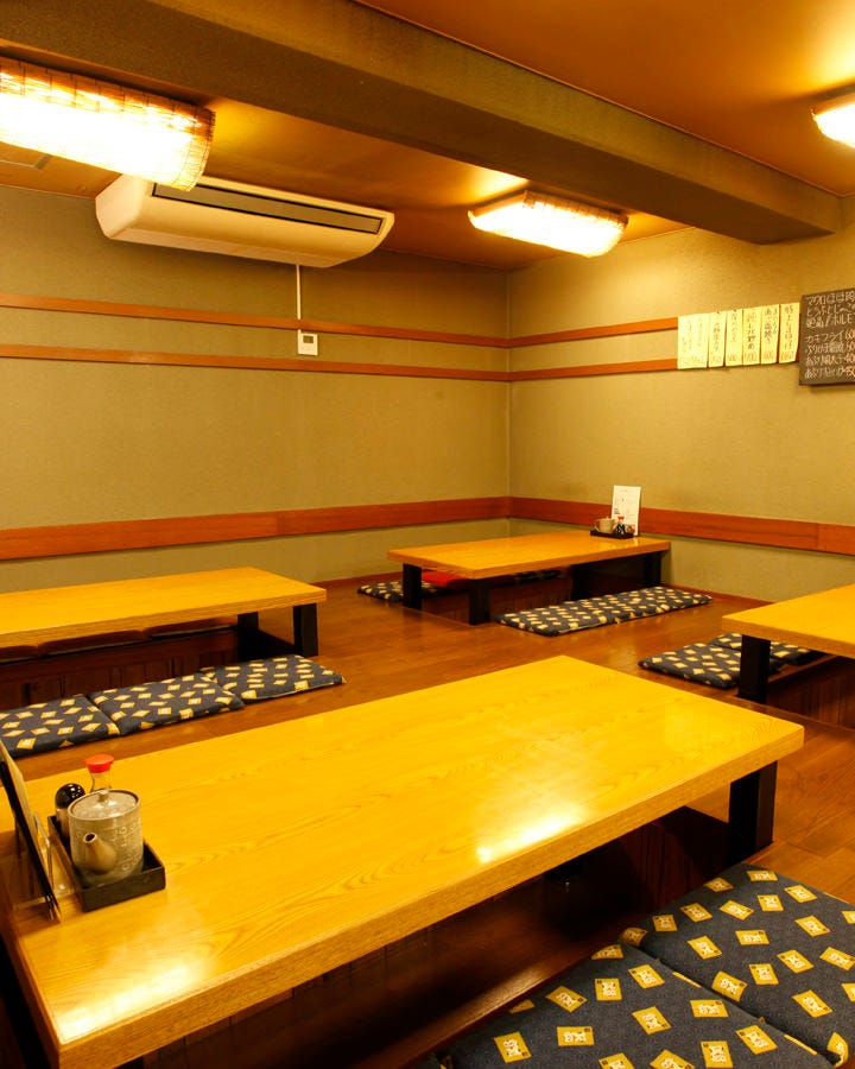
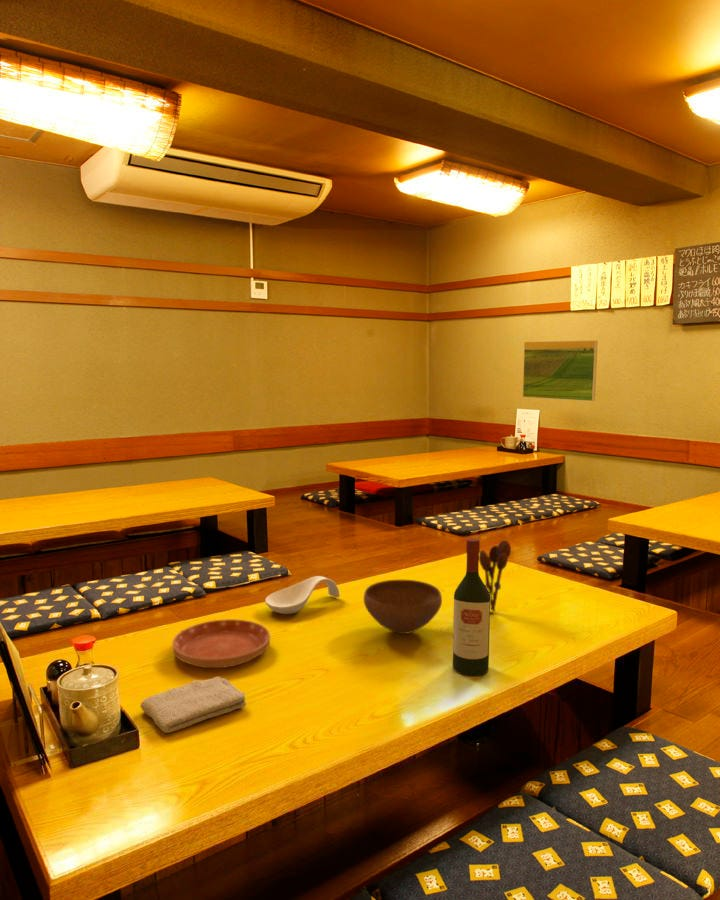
+ spoon rest (303, 593)
+ wine bottle (471, 604)
+ saucer (222, 644)
+ bowl (402, 611)
+ utensil holder (493, 576)
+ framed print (558, 370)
+ washcloth (195, 702)
